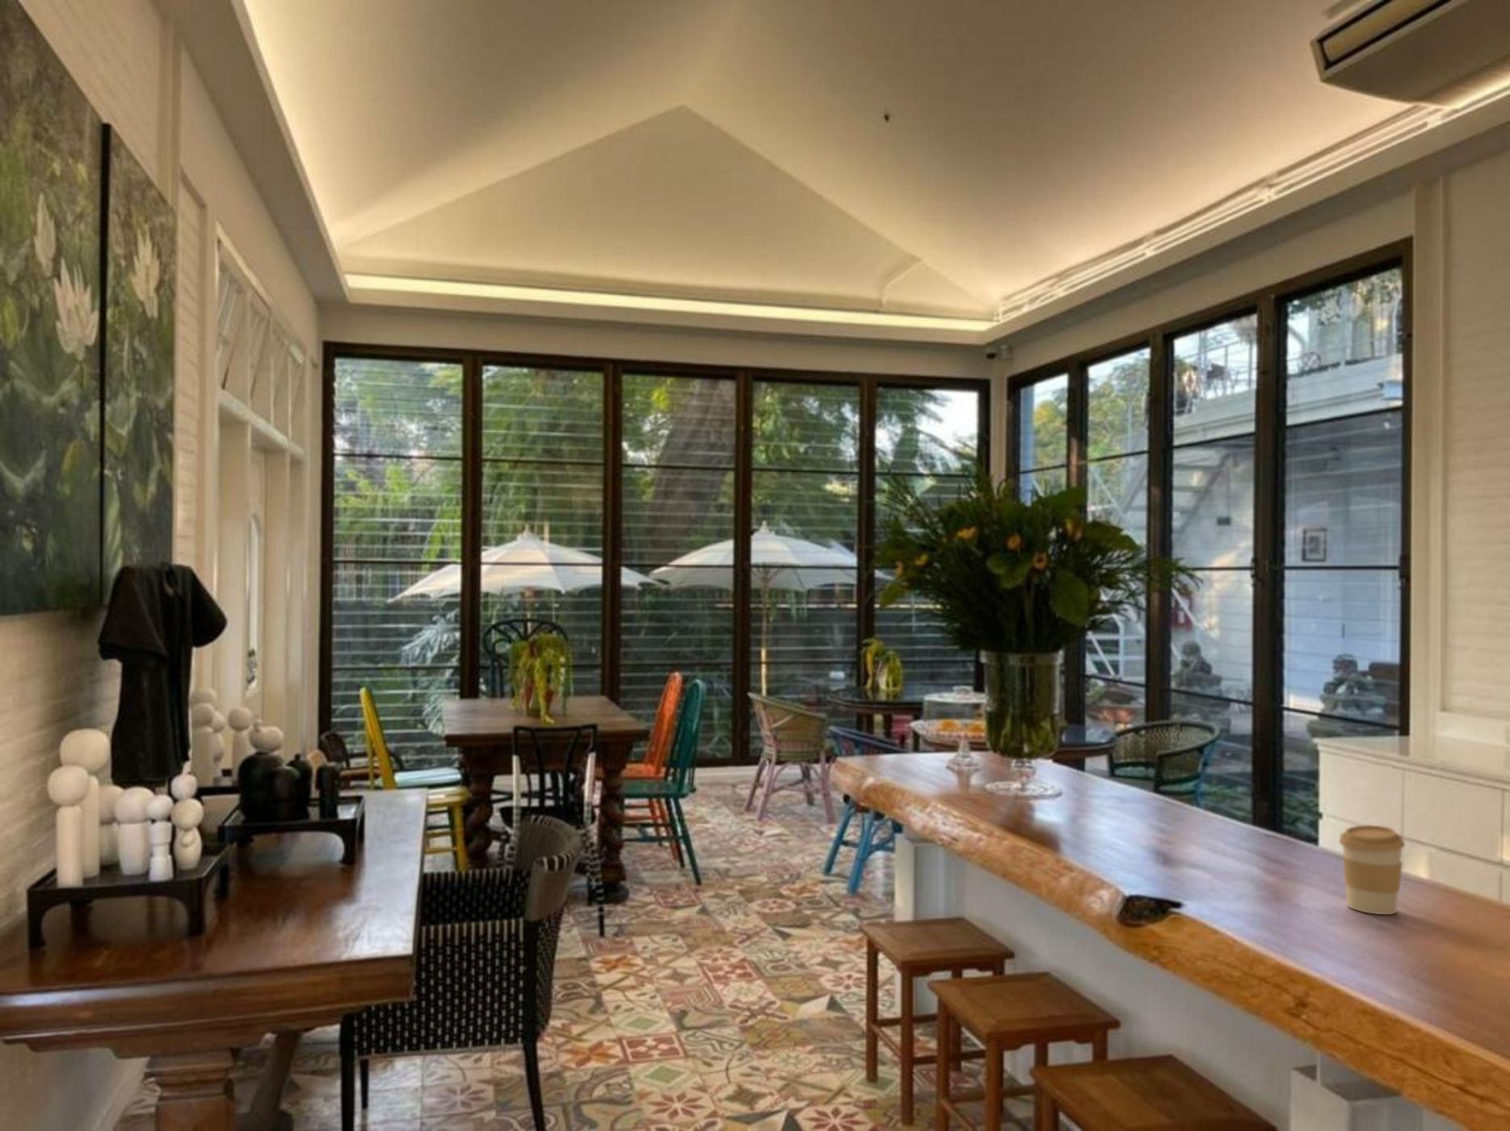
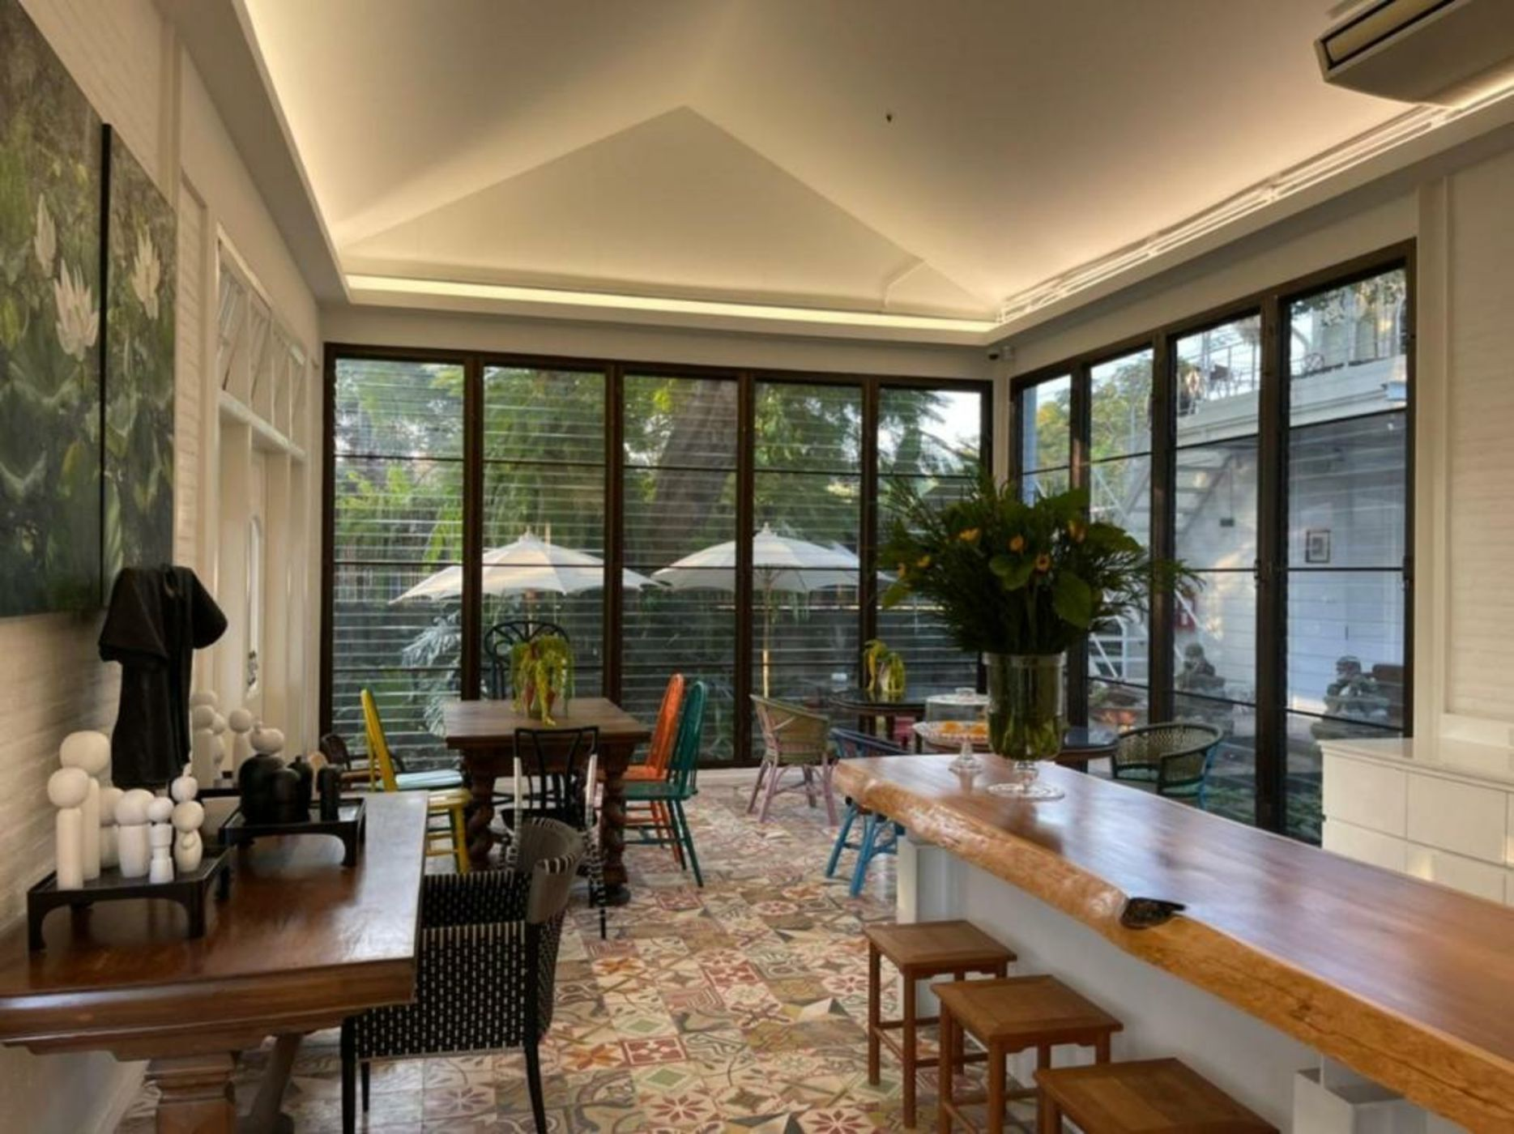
- coffee cup (1371, 867)
